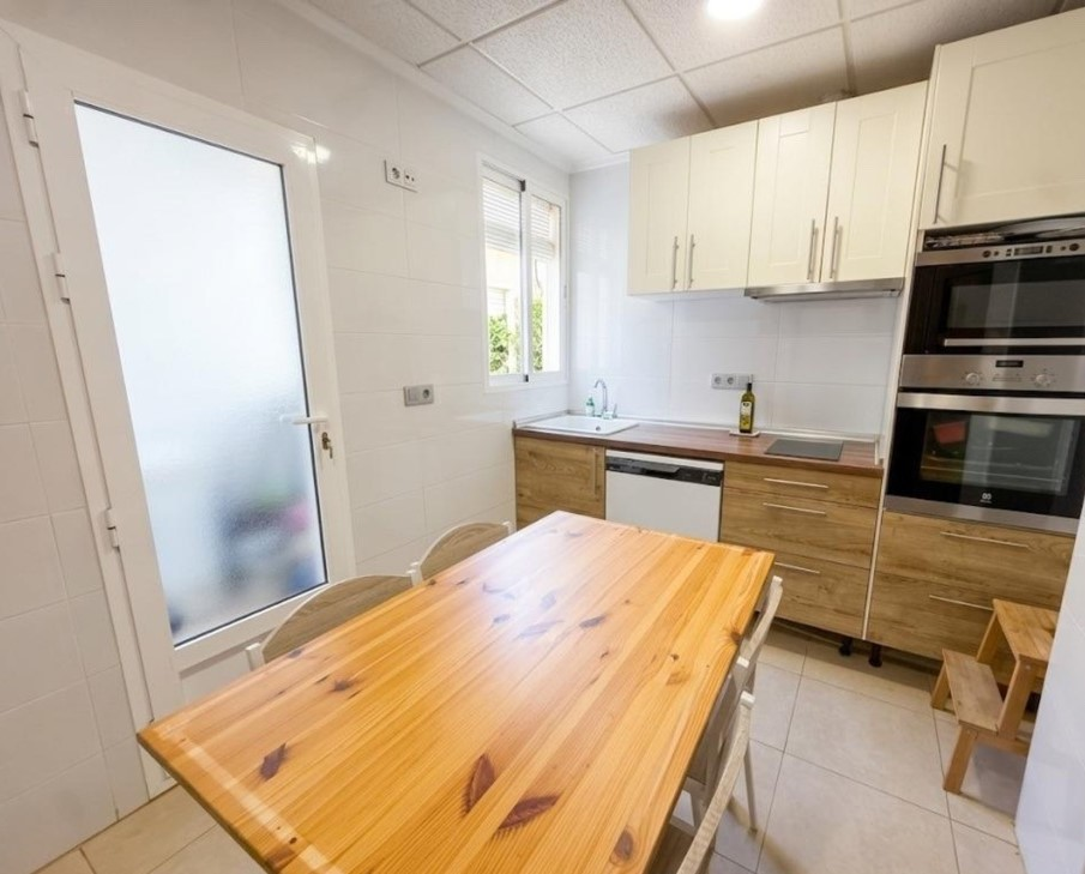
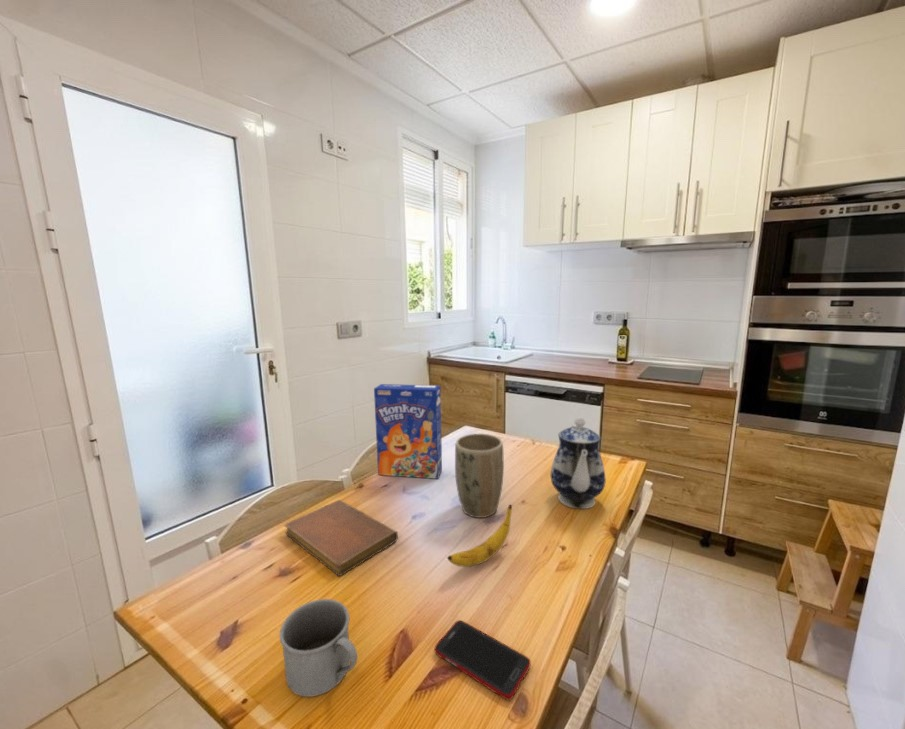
+ plant pot (479, 475)
+ notebook (340, 532)
+ mug (321, 647)
+ cereal box (409, 430)
+ cell phone (481, 656)
+ banana (482, 543)
+ teapot (578, 459)
